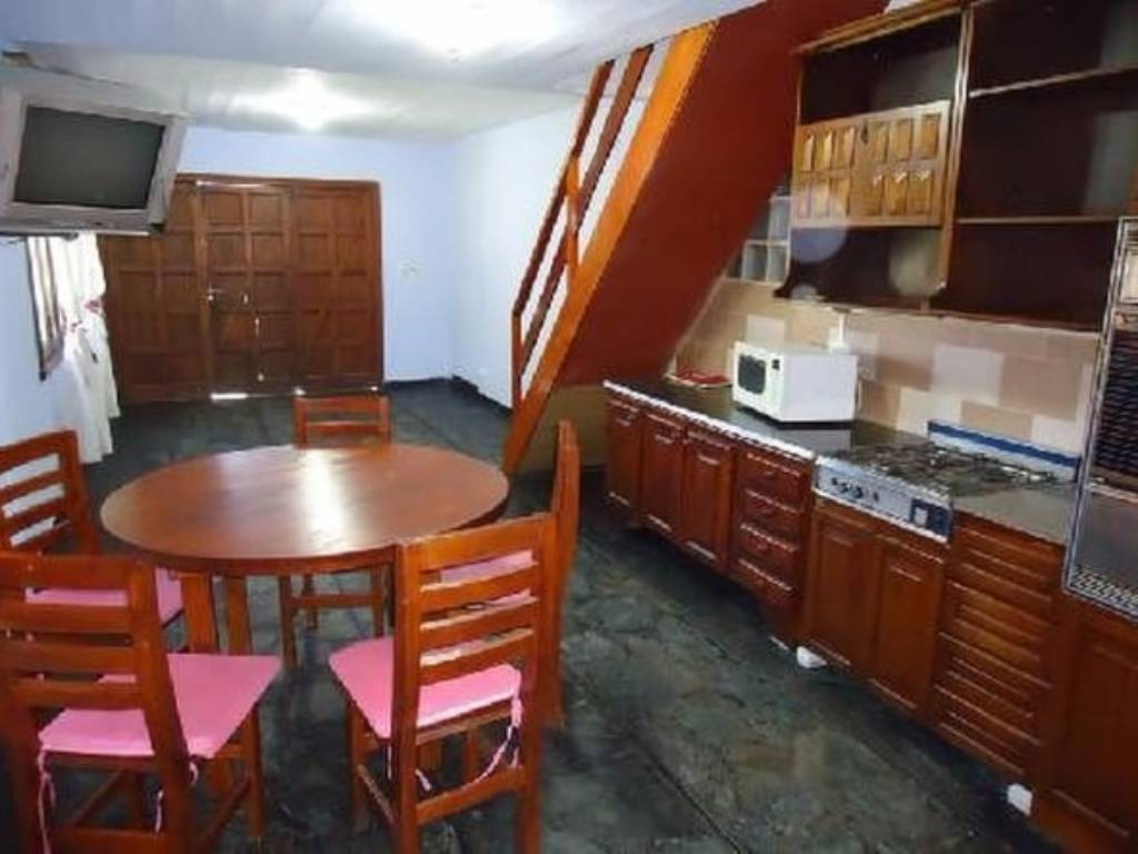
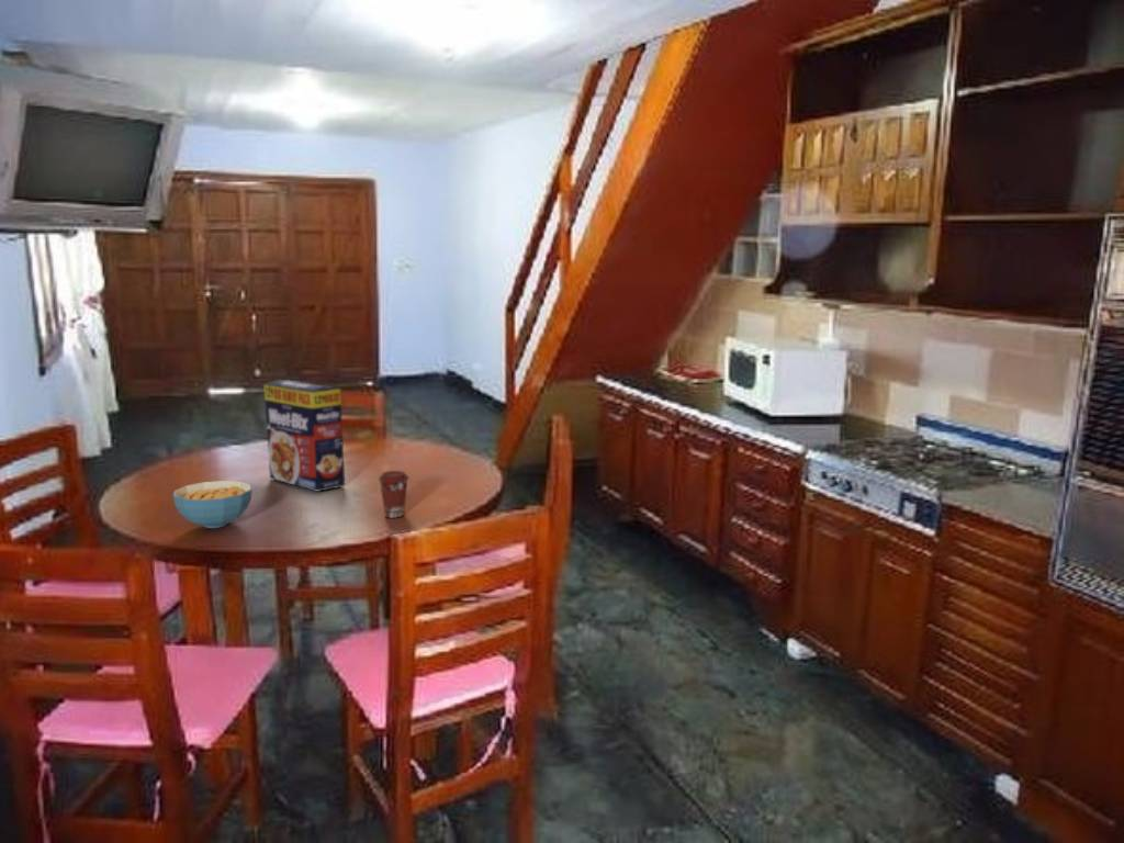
+ cereal bowl (214, 507)
+ coffee cup (394, 494)
+ cereal box (304, 432)
